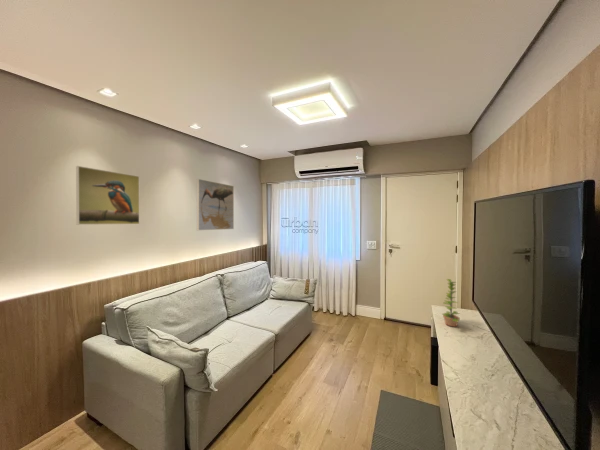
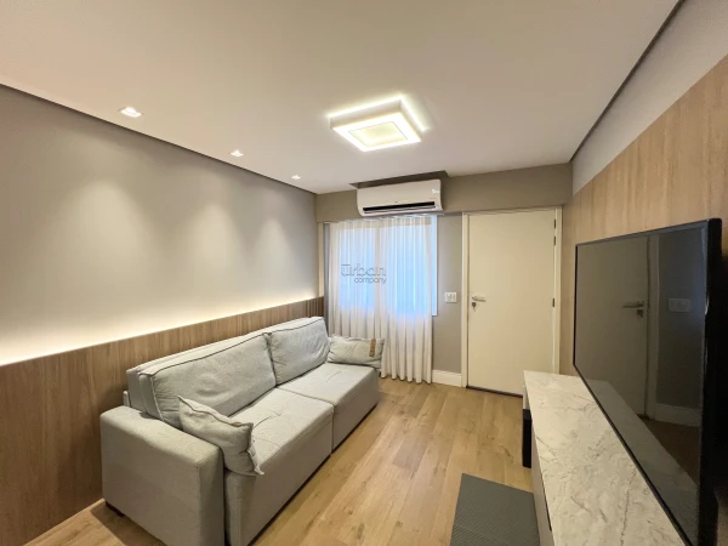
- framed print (216, 206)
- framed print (110, 198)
- plant (451, 303)
